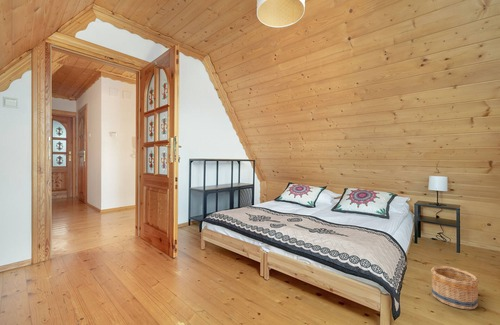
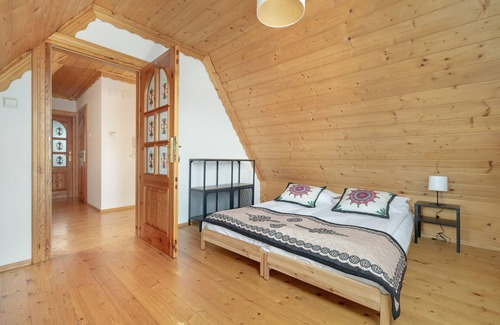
- basket (453, 286)
